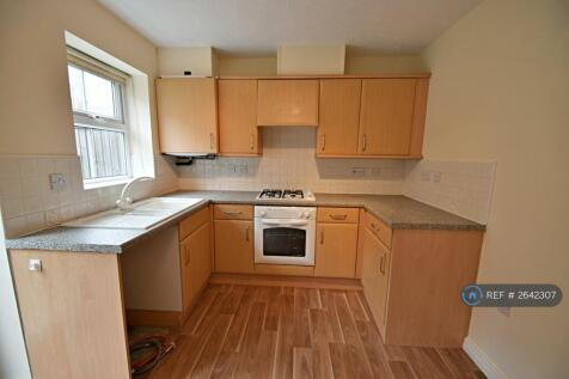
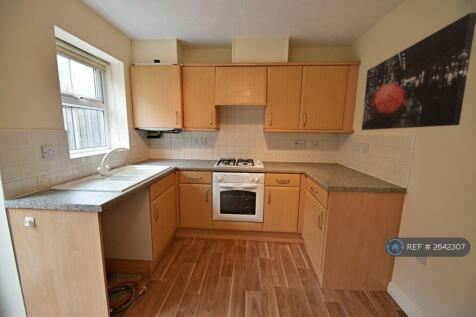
+ wall art (400, 90)
